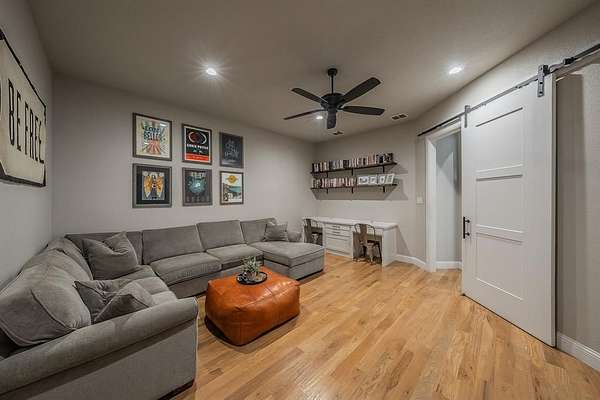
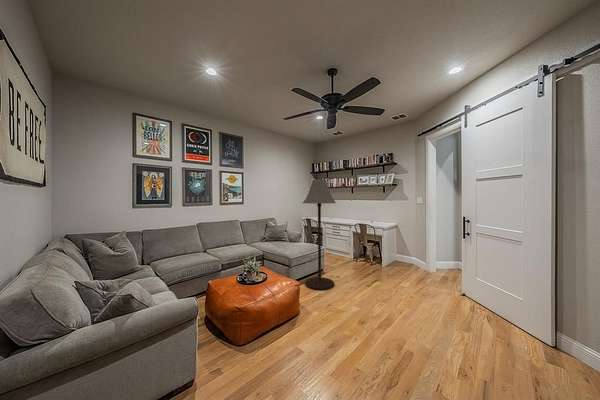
+ floor lamp (319, 232)
